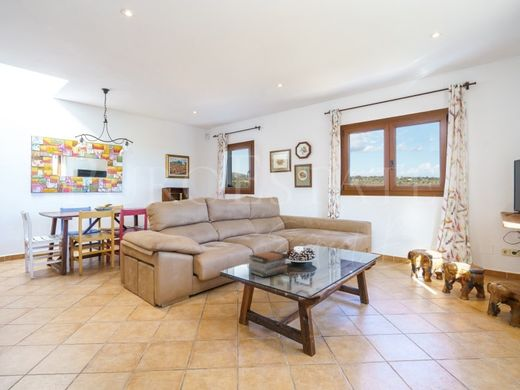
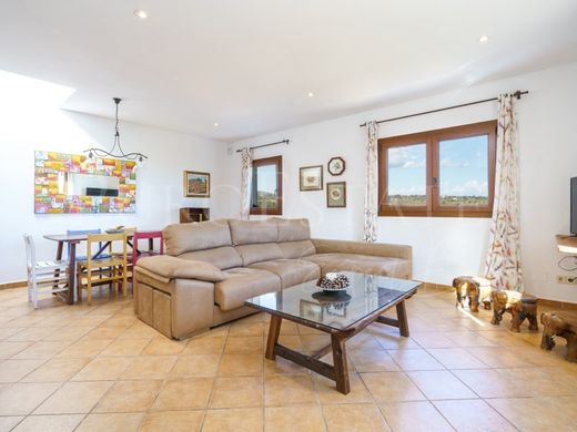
- book stack (268, 263)
